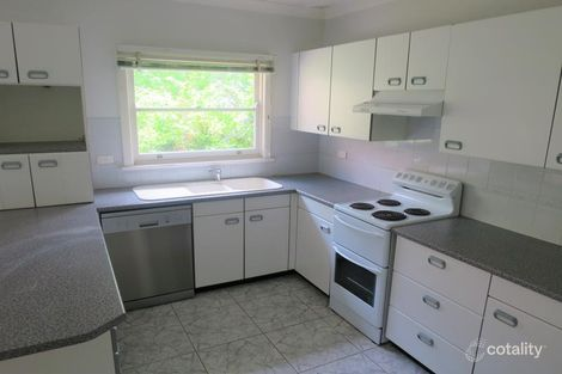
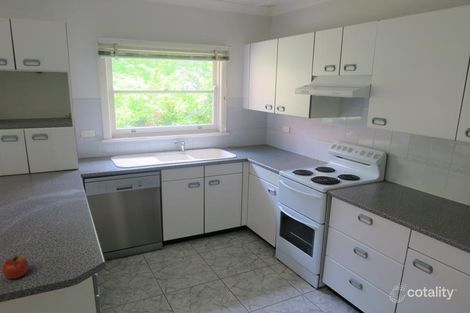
+ fruit (15, 266)
